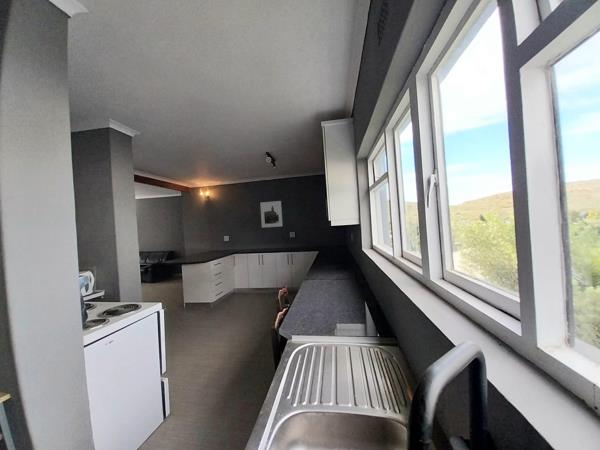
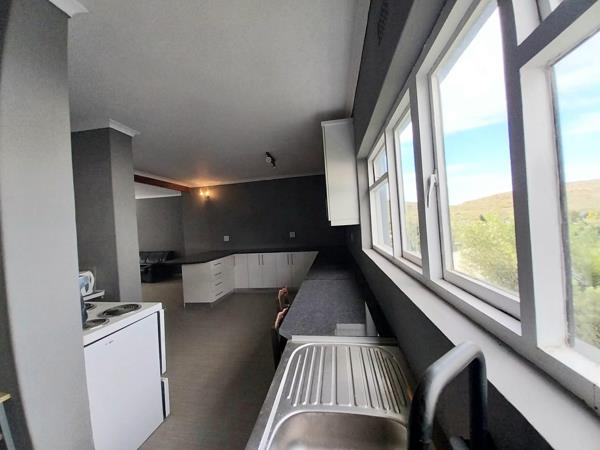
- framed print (271, 214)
